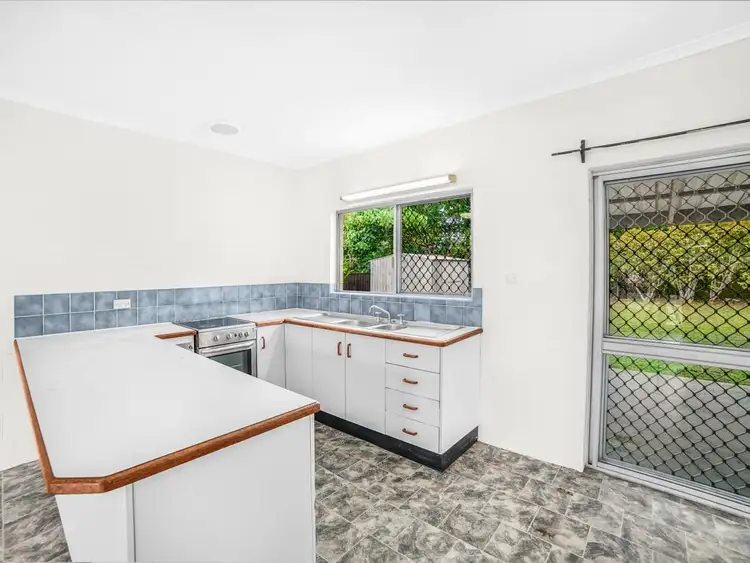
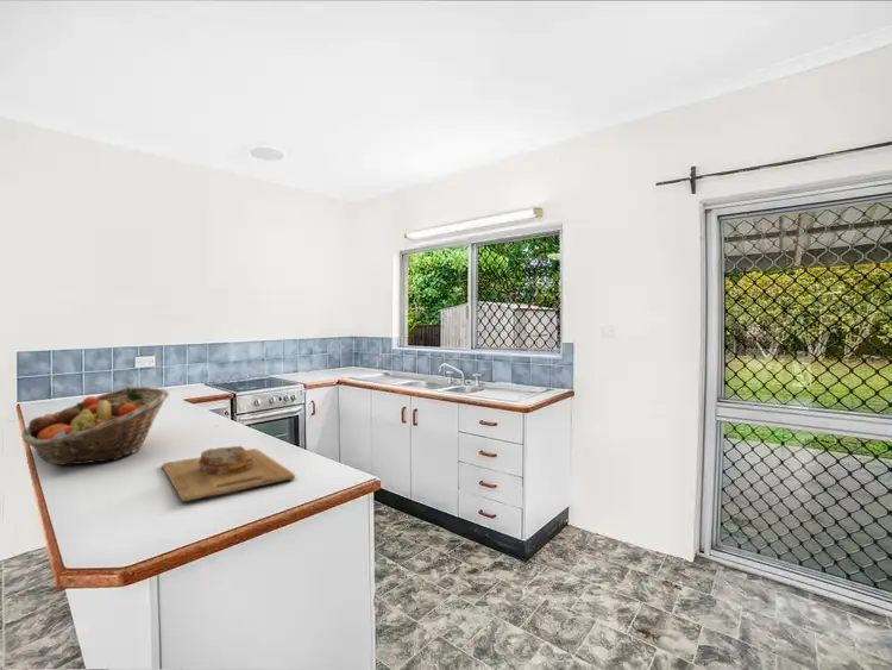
+ fruit basket (100, 421)
+ cutting board (226, 459)
